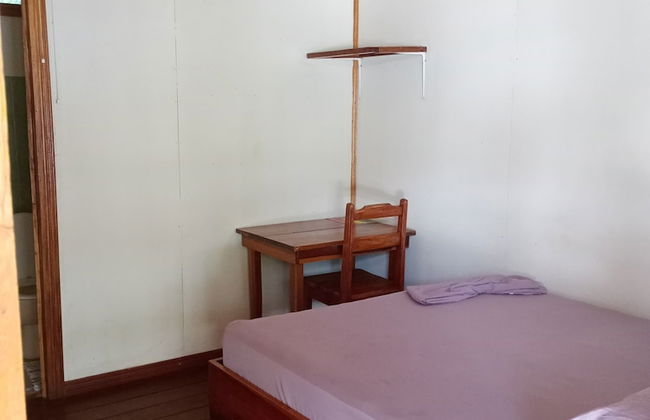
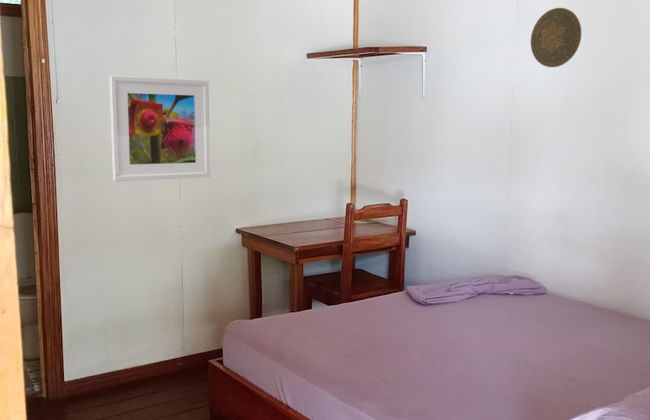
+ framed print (162, 129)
+ decorative plate (553, 37)
